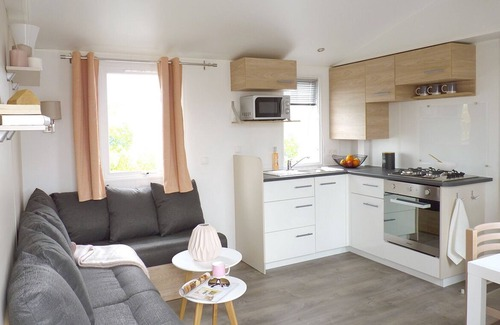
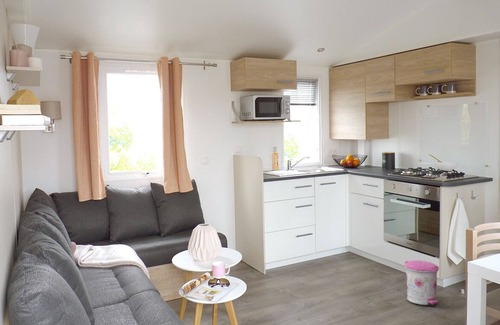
+ trash can (421, 281)
